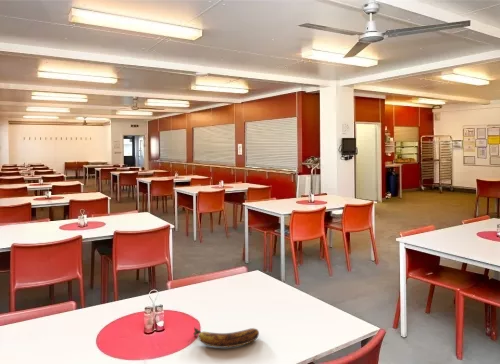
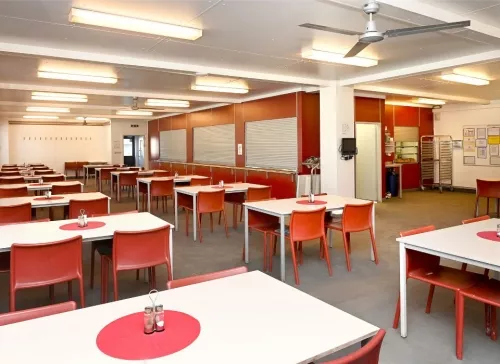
- banana (226, 334)
